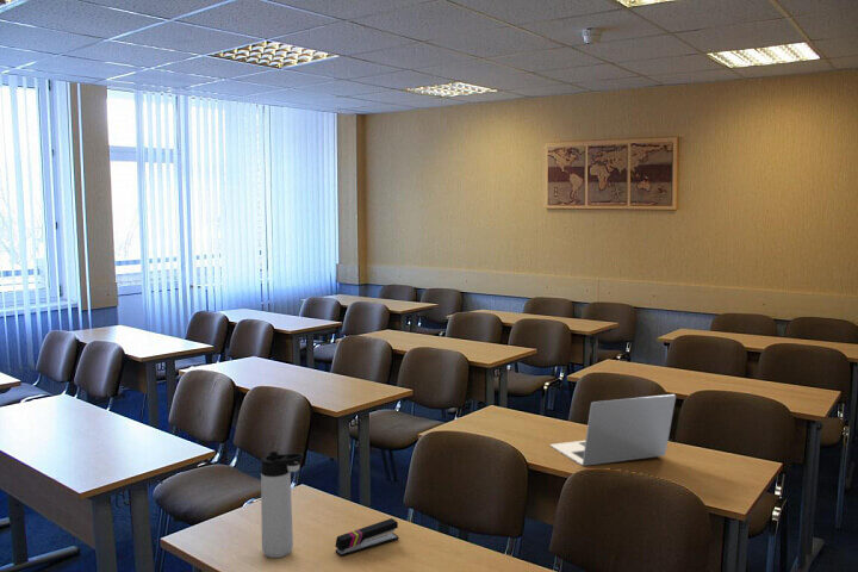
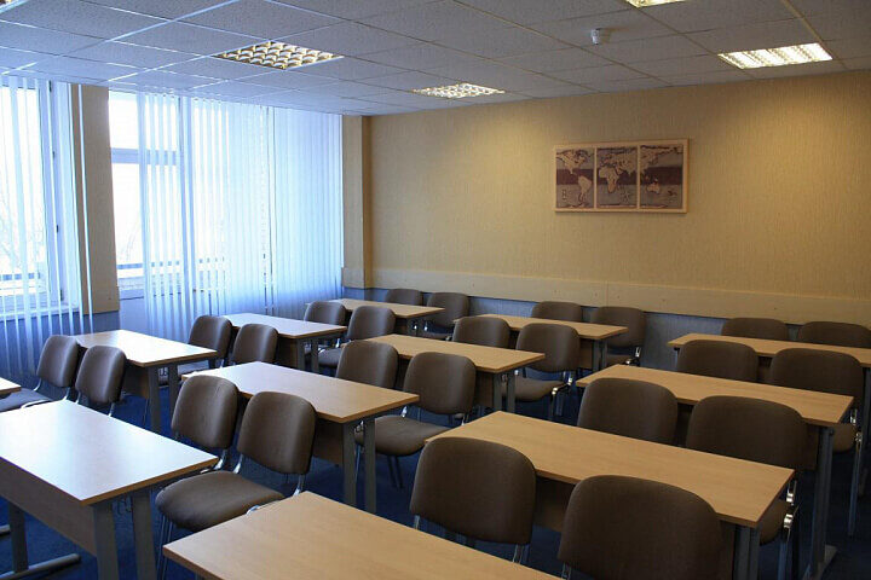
- laptop (610, 421)
- stapler (367, 536)
- thermos bottle (282, 503)
